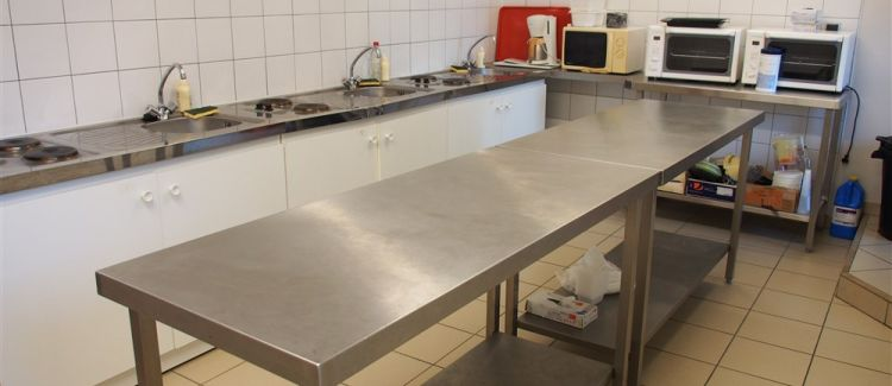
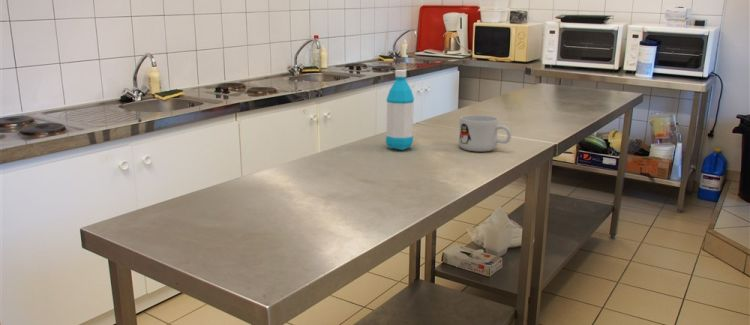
+ mug (485, 133)
+ water bottle (400, 109)
